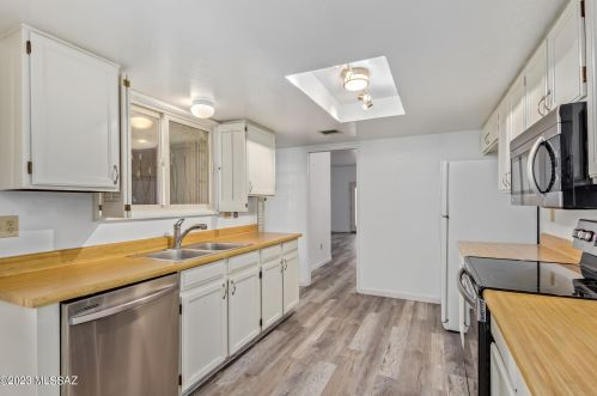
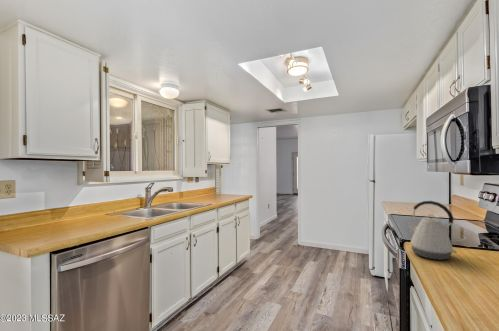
+ kettle (429, 227)
